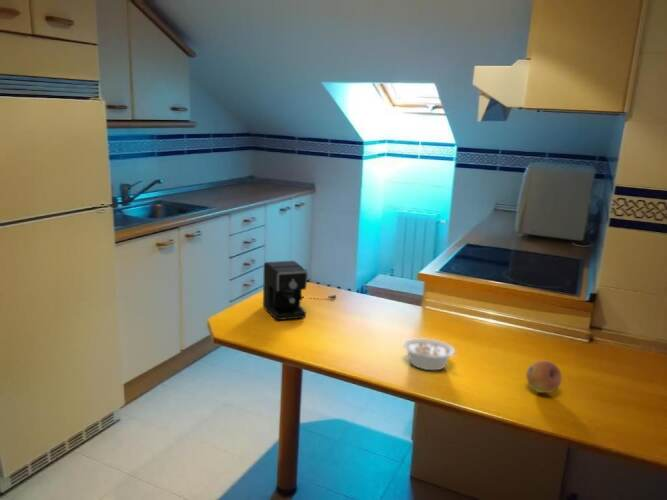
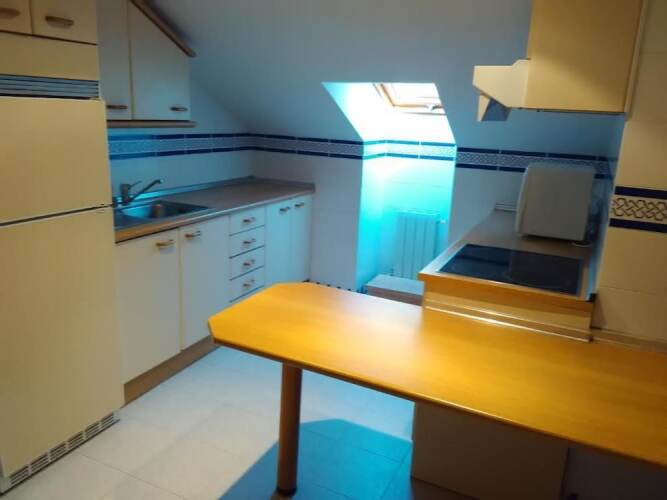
- coffee maker (306, 284)
- fruit (543, 376)
- legume (430, 354)
